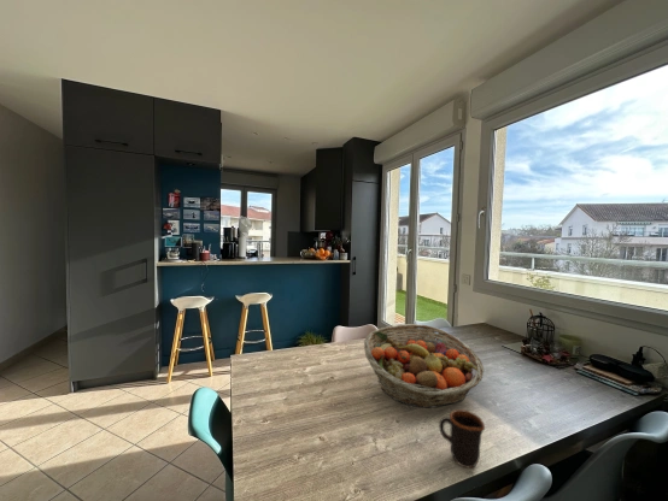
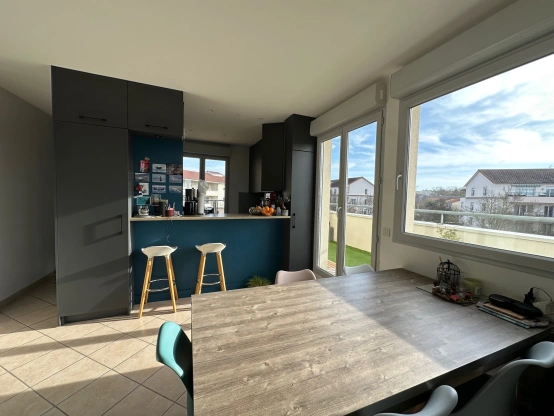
- fruit basket (421, 361)
- mug (459, 435)
